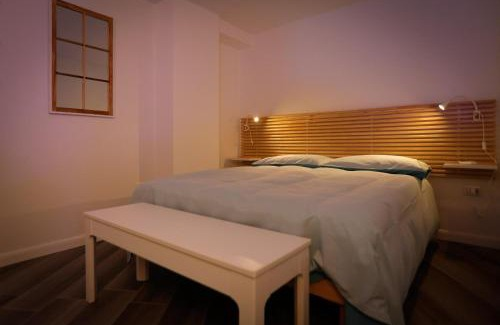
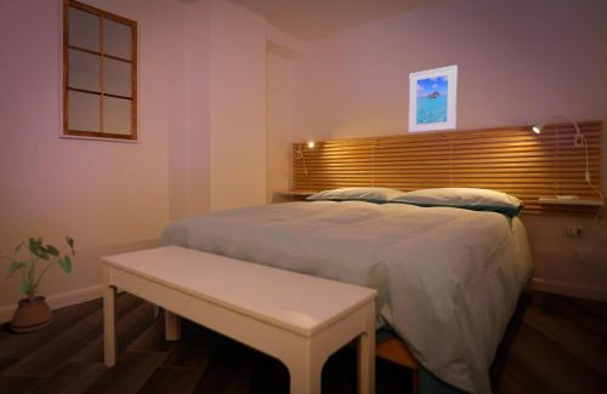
+ house plant (38, 282)
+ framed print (431, 99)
